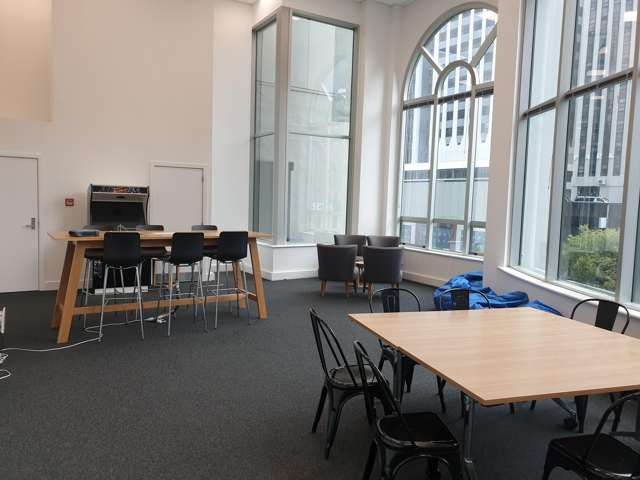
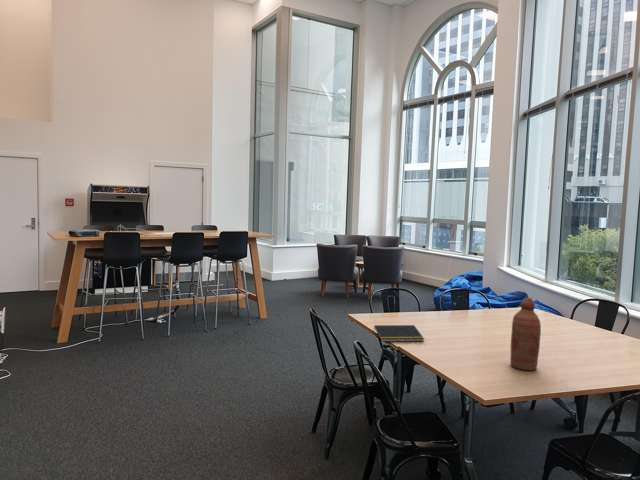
+ notepad (398, 333)
+ bottle (525, 332)
